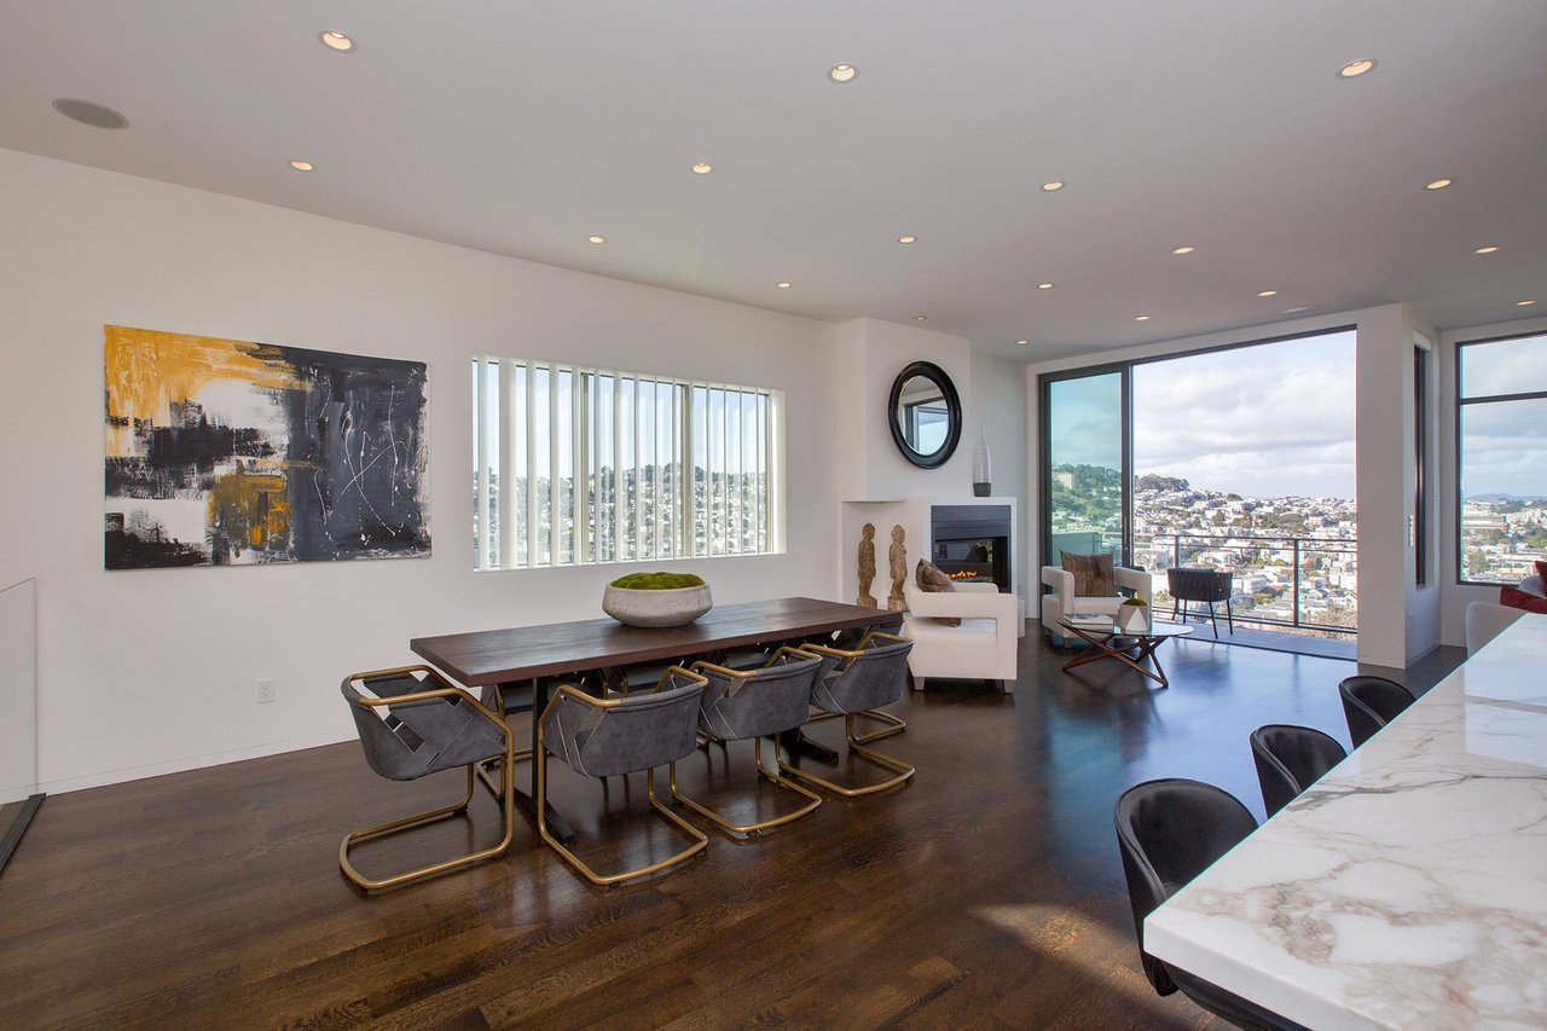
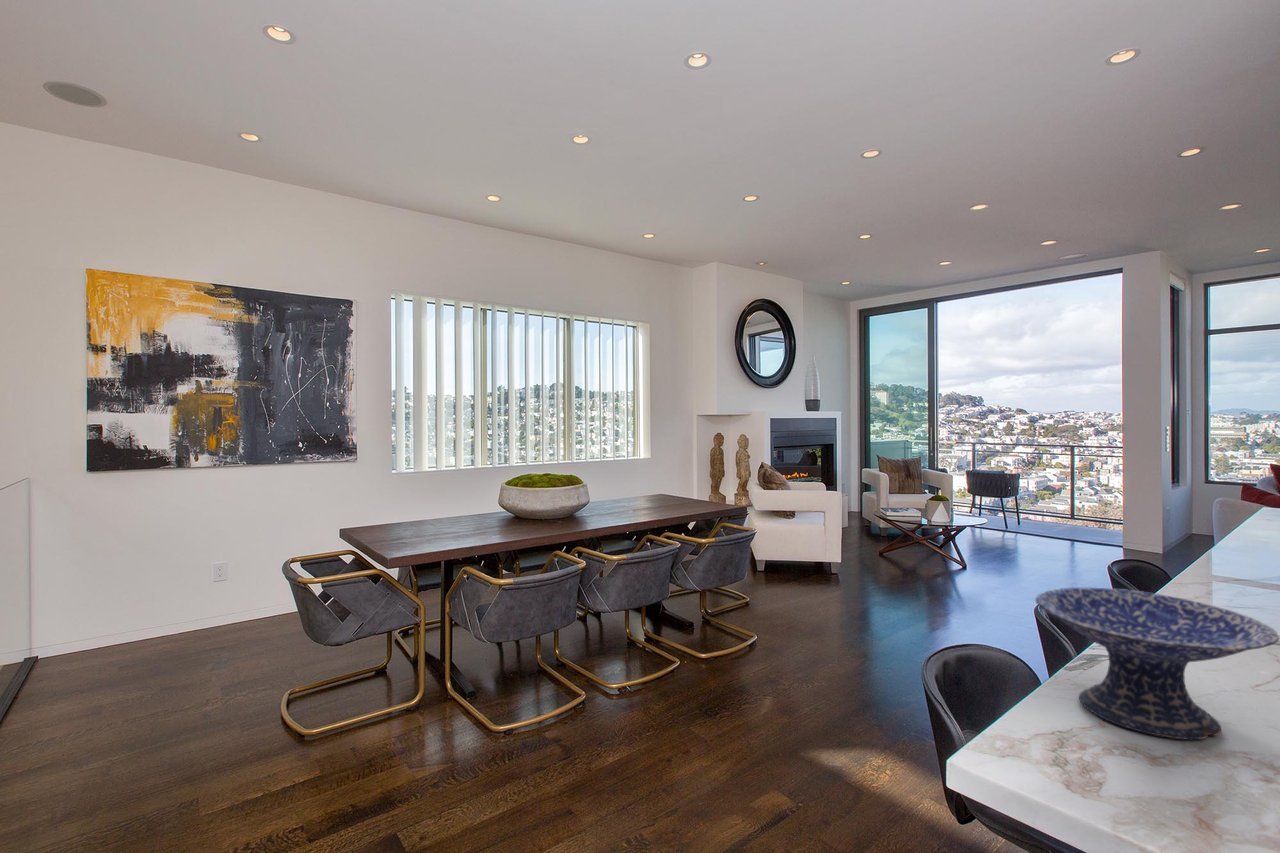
+ decorative bowl (1146, 661)
